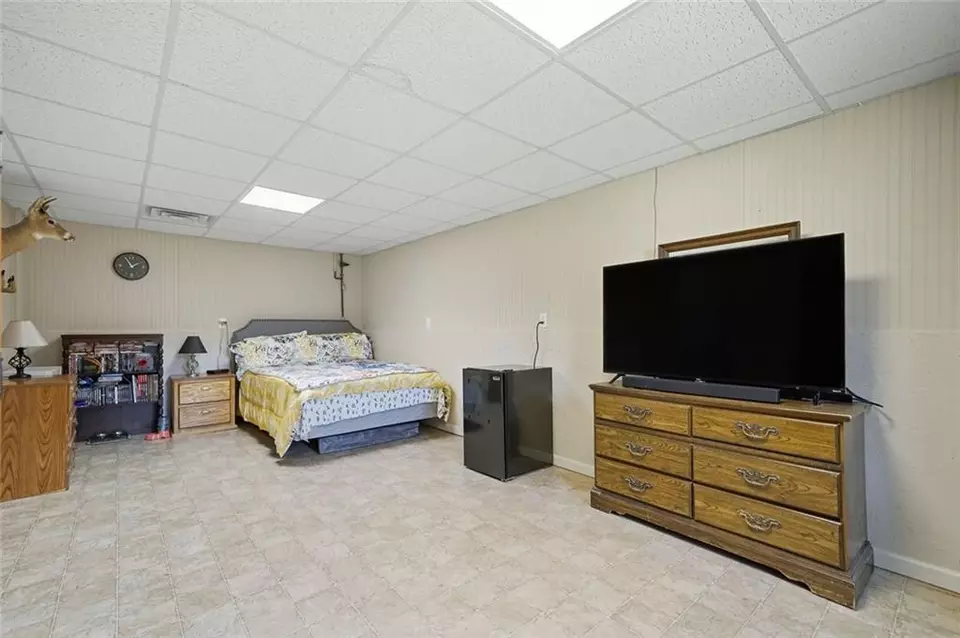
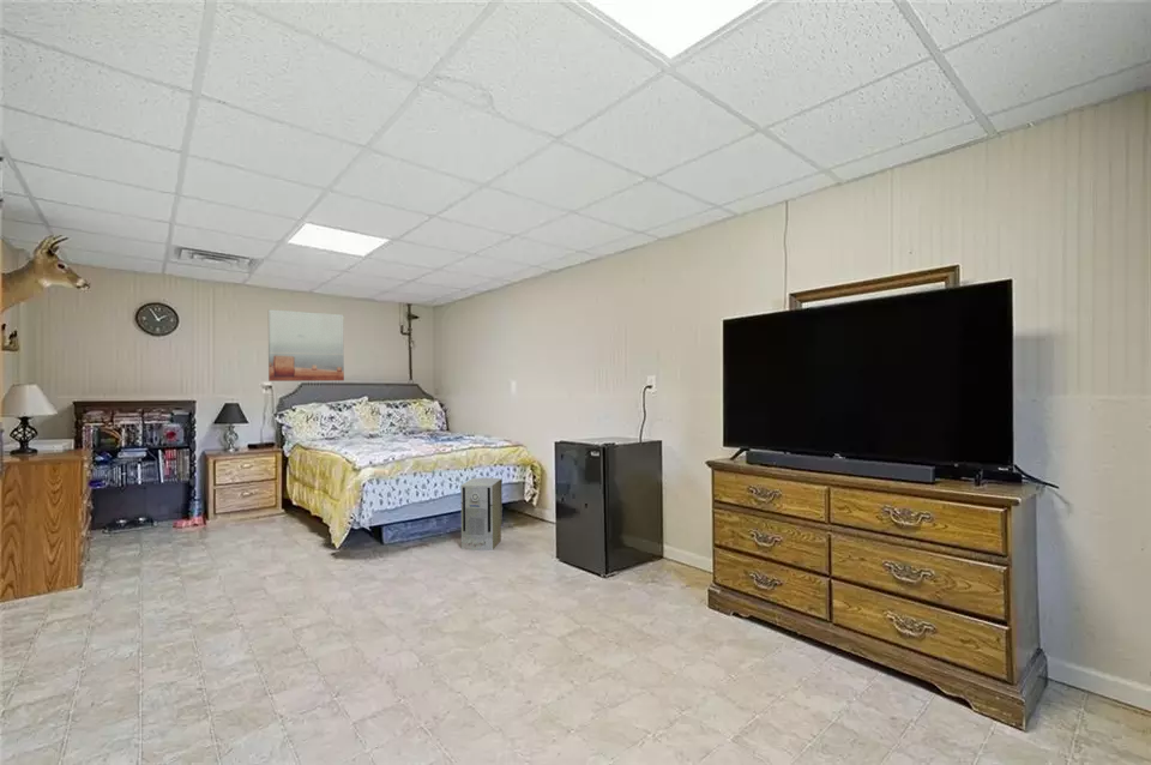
+ air purifier (482, 512)
+ wall art (307, 347)
